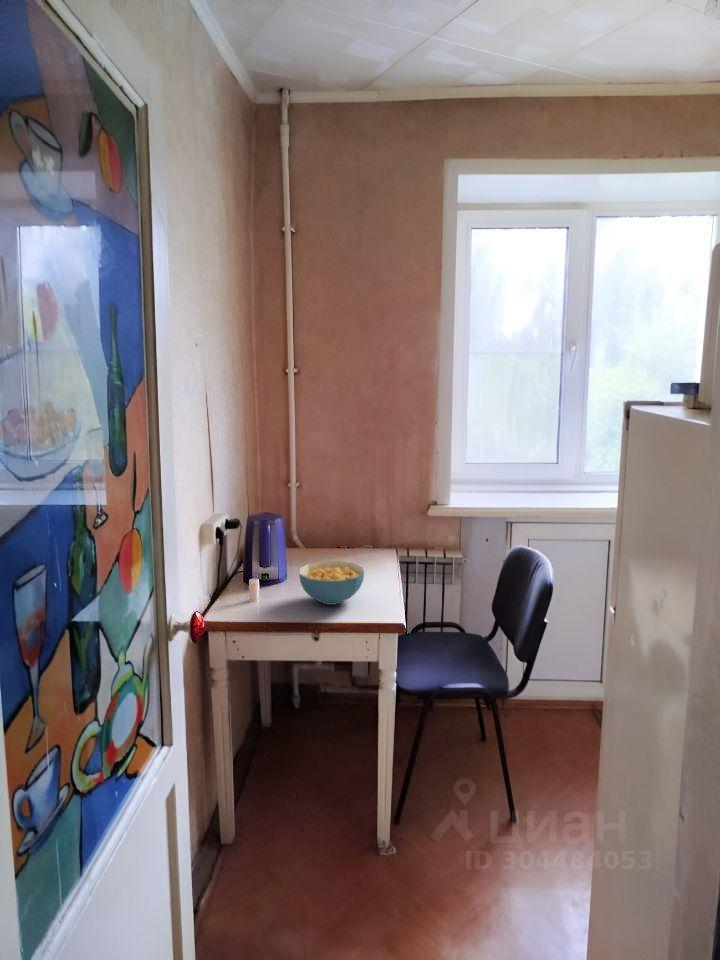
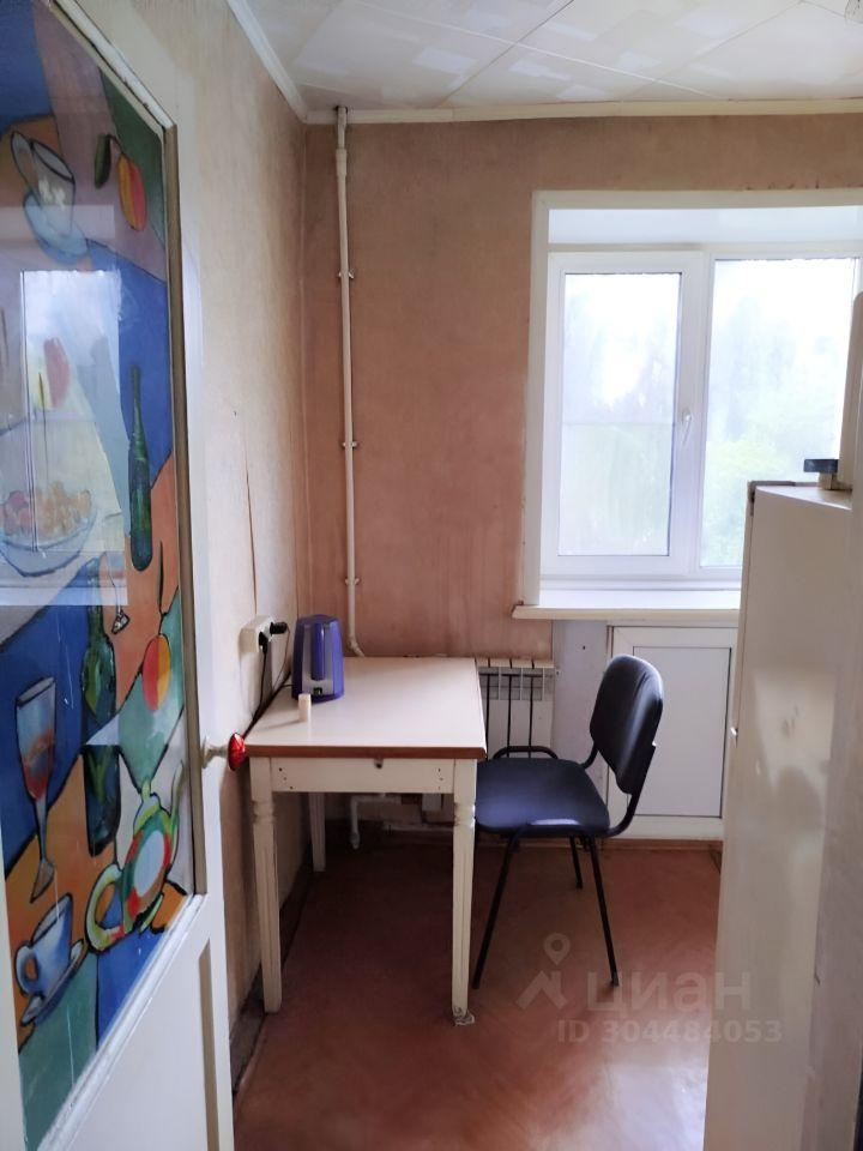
- cereal bowl (331, 585)
